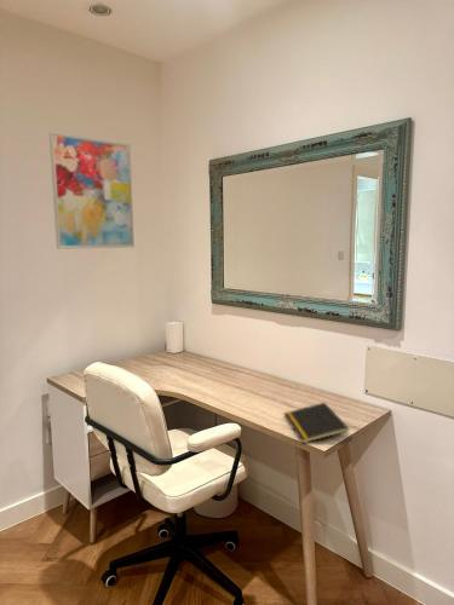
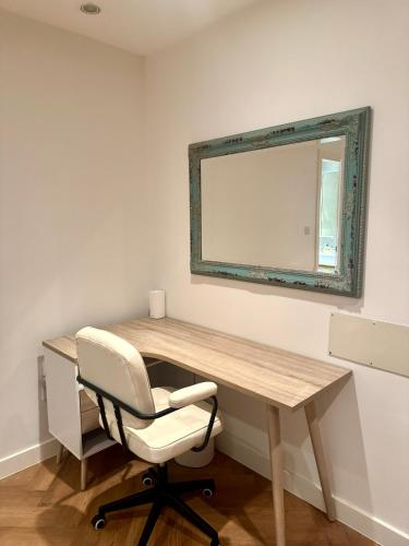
- wall art (94, 194)
- notepad (314, 421)
